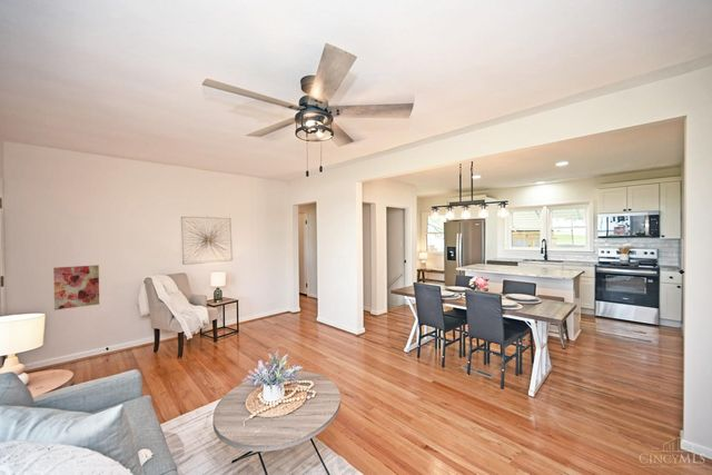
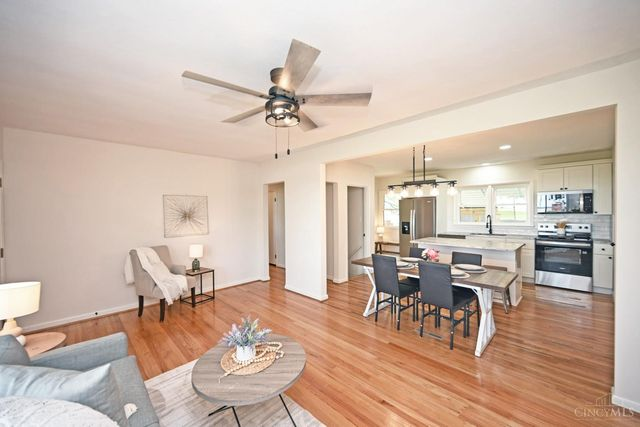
- wall art (77, 286)
